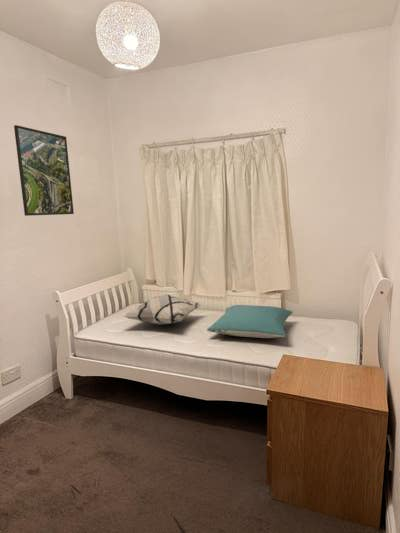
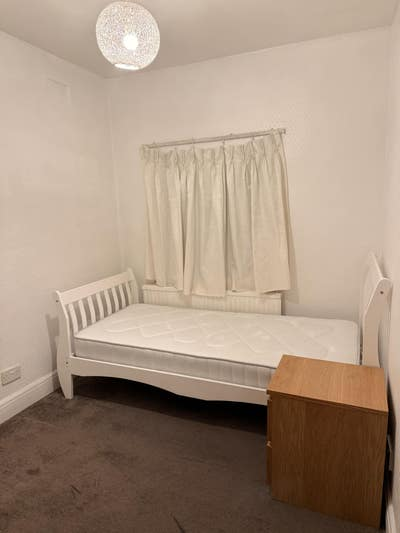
- pillow (252, 320)
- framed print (46, 173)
- decorative pillow (164, 309)
